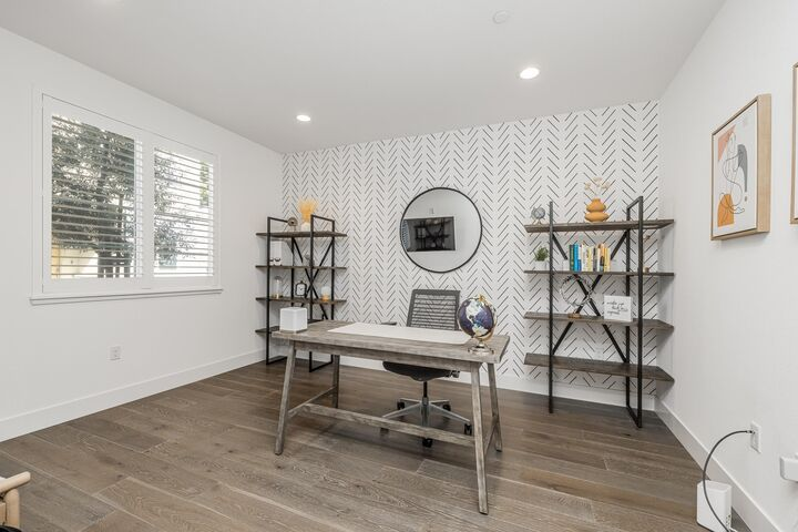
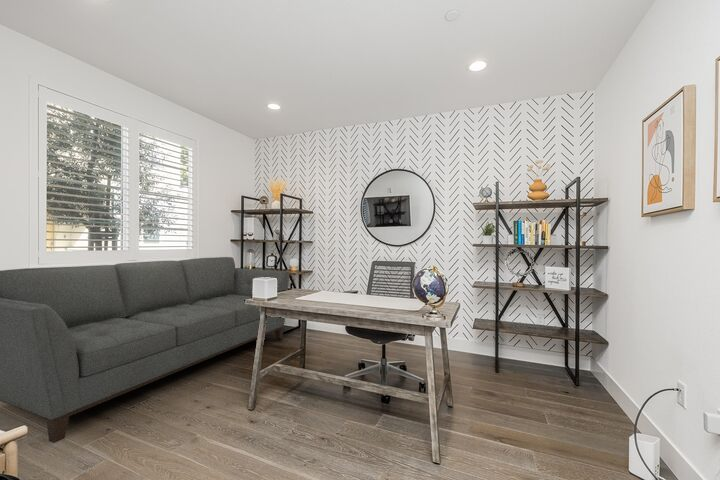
+ sofa (171, 313)
